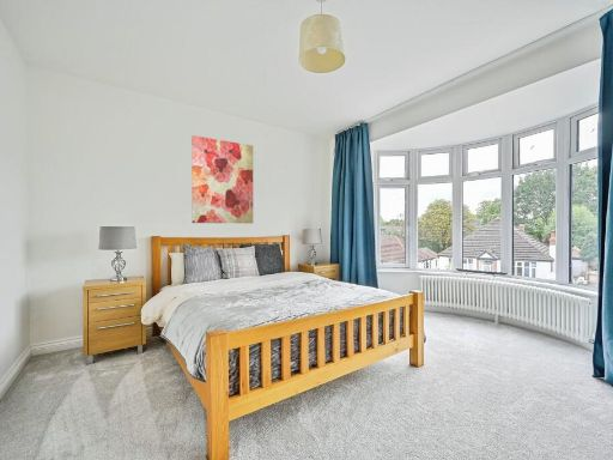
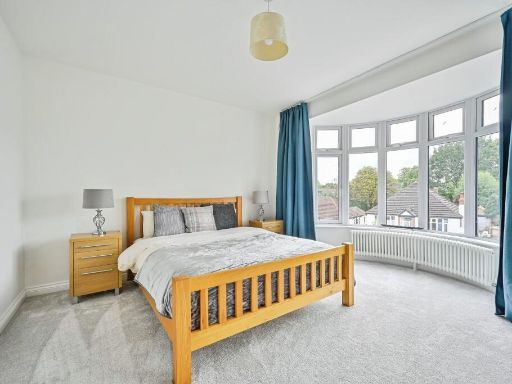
- wall art (224, 182)
